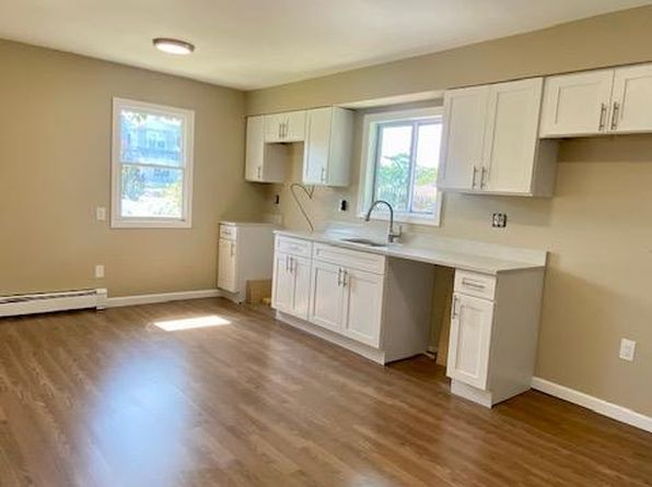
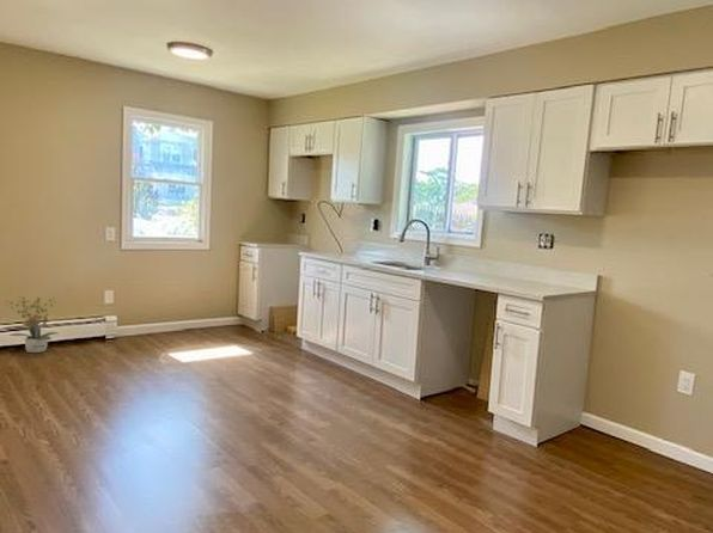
+ potted plant (32, 324)
